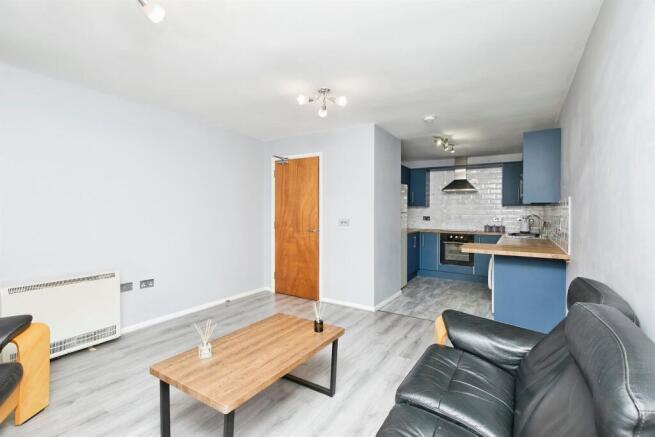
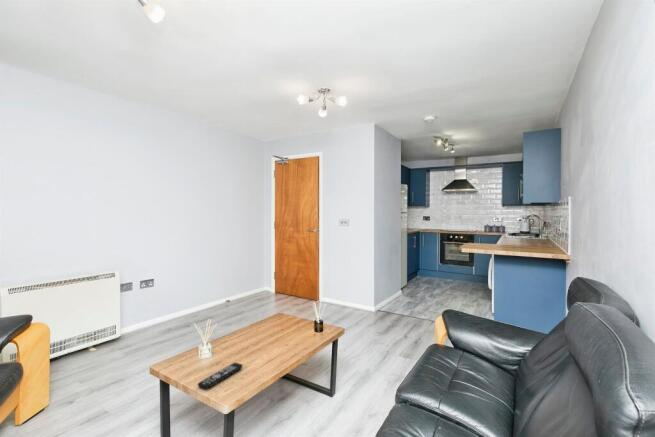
+ remote control (221, 375)
